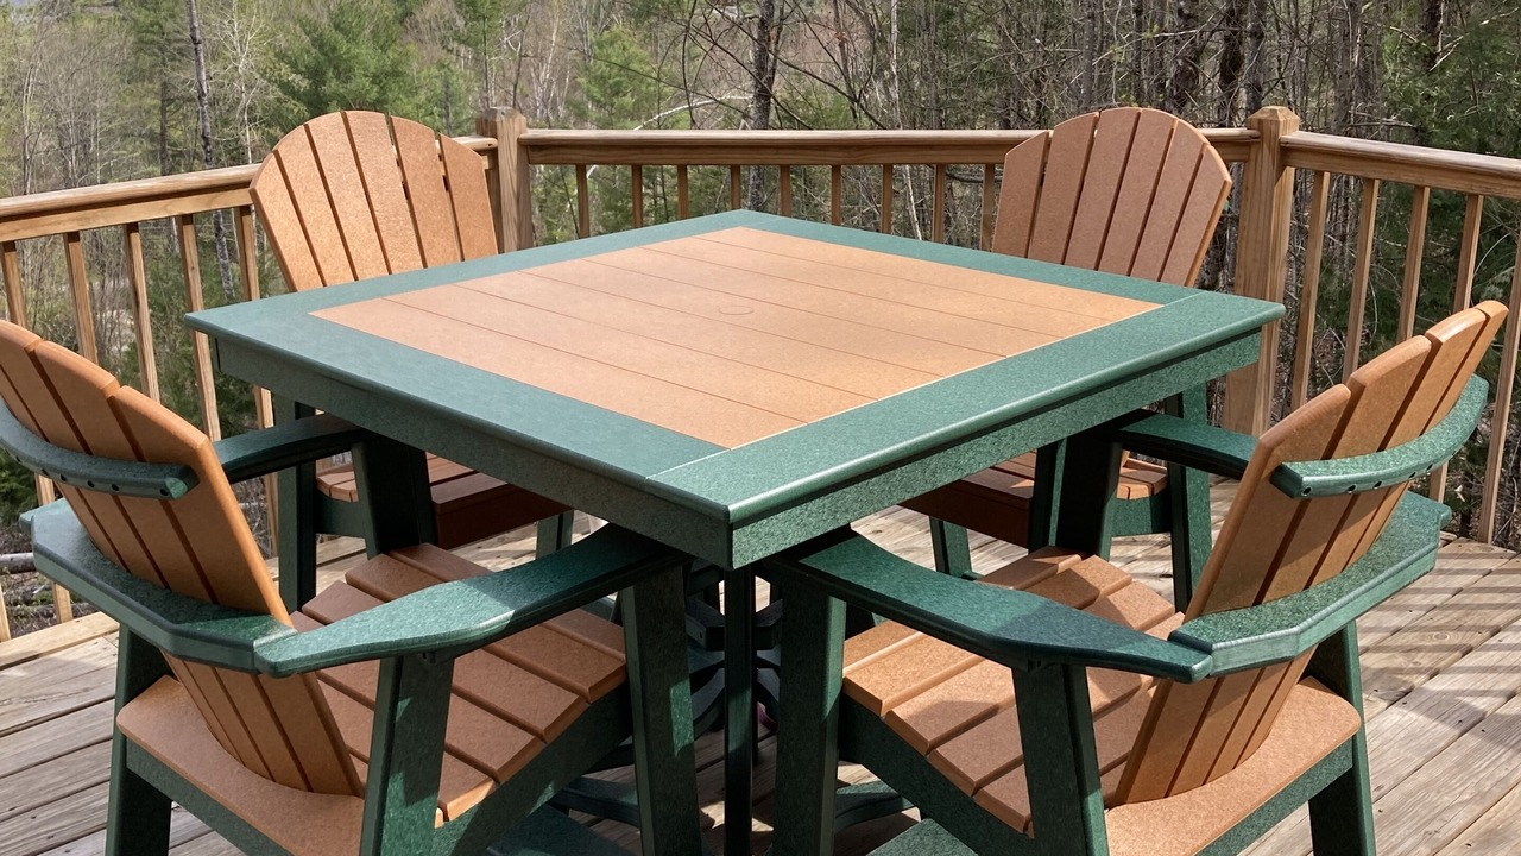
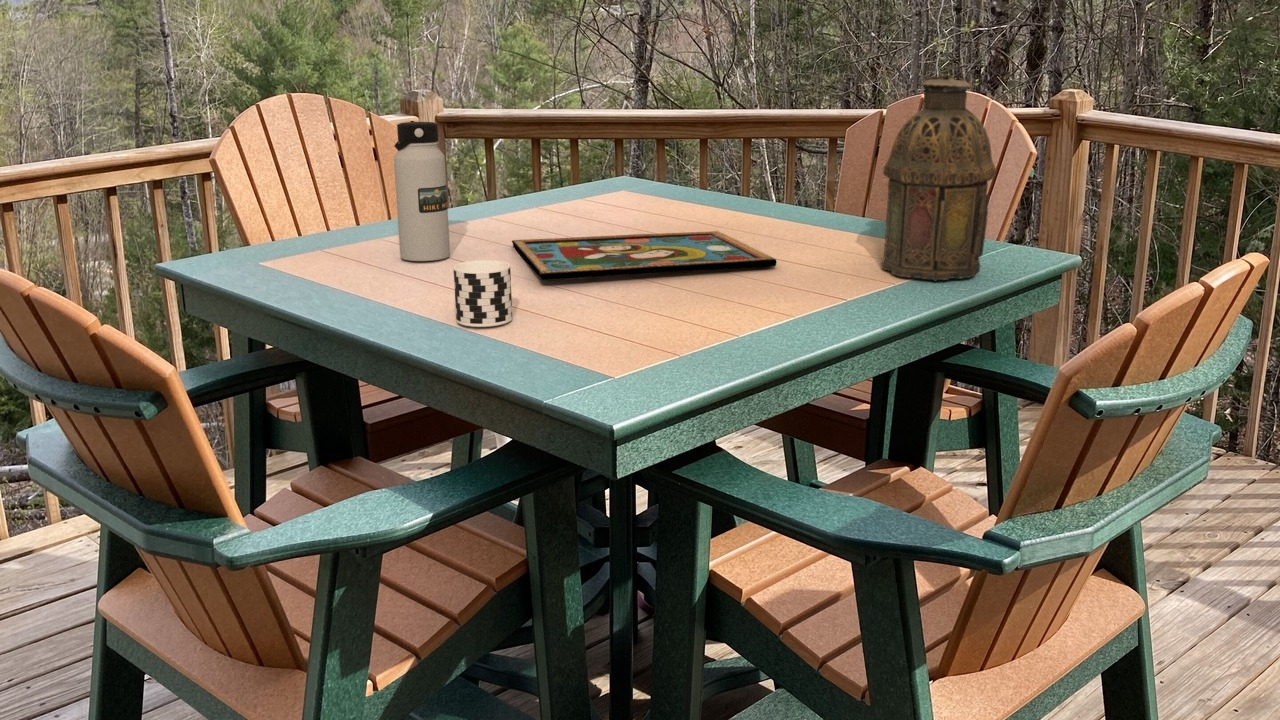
+ cup (479, 291)
+ framed painting (637, 252)
+ water bottle (421, 191)
+ lantern (938, 175)
